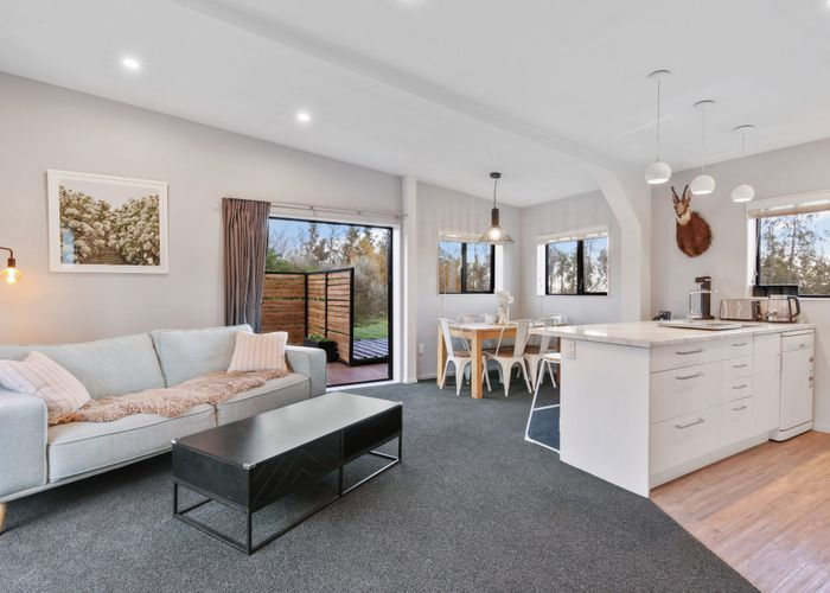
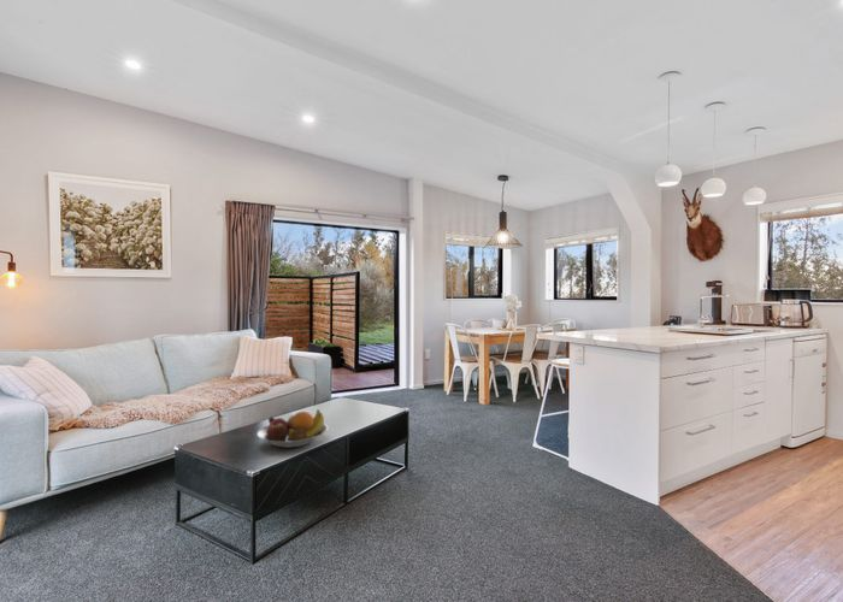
+ fruit bowl (293, 426)
